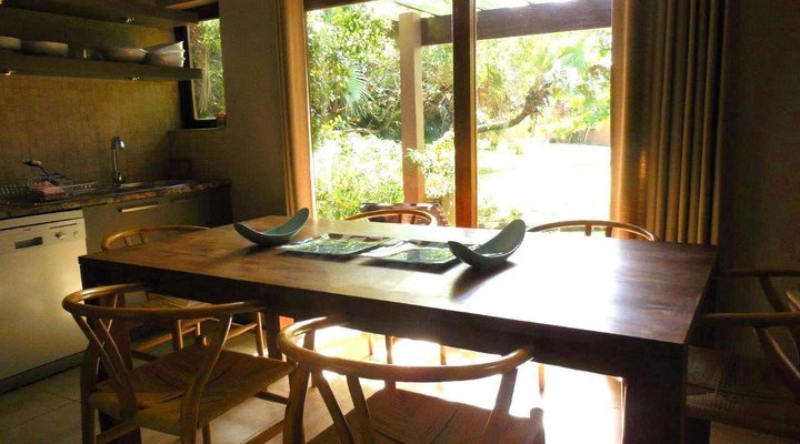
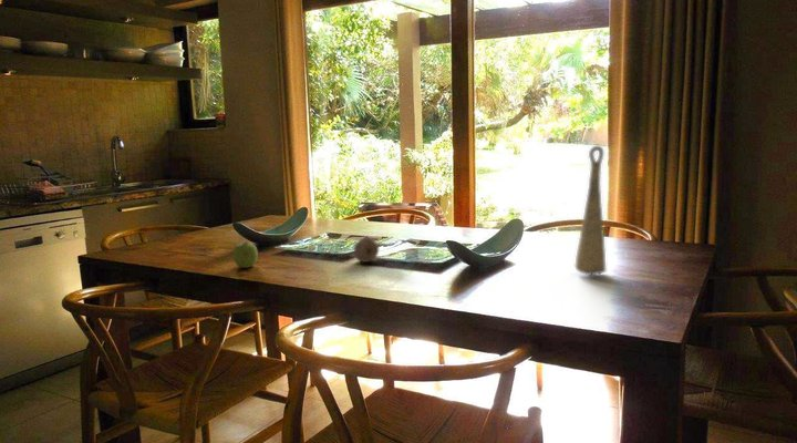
+ decorative vase (591, 210)
+ fruit (245, 254)
+ fruit (365, 248)
